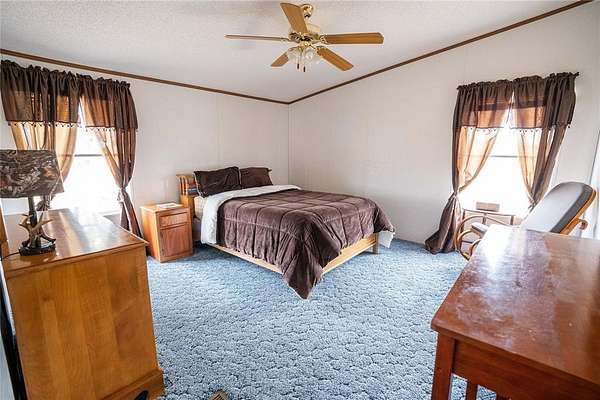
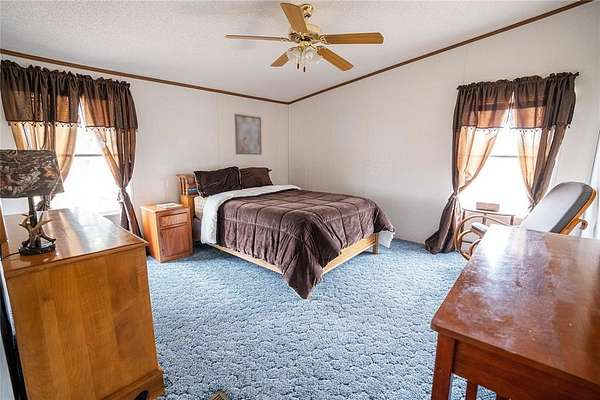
+ wall art (248, 135)
